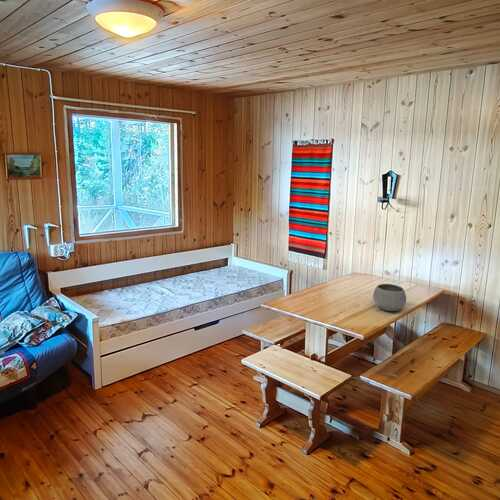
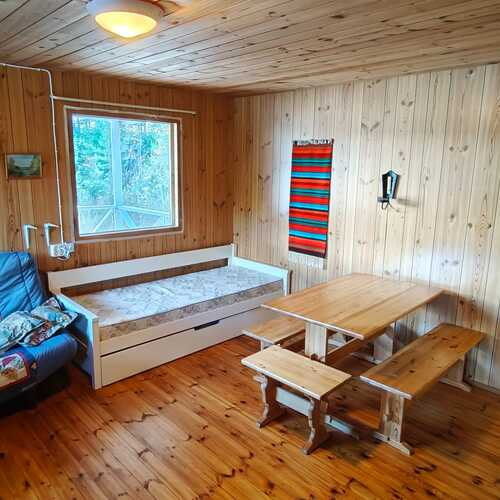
- bowl (389, 298)
